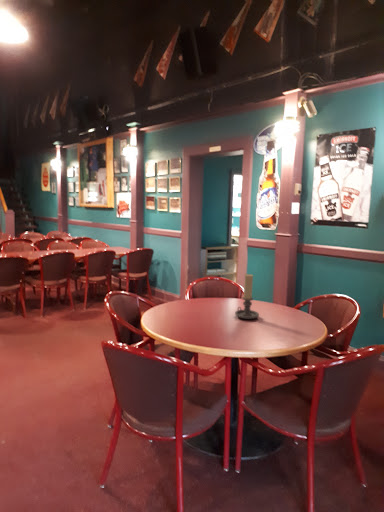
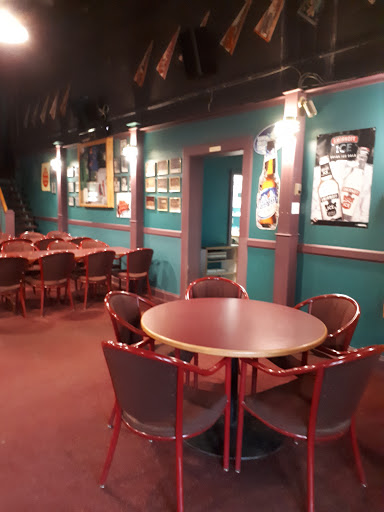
- candle holder (246, 295)
